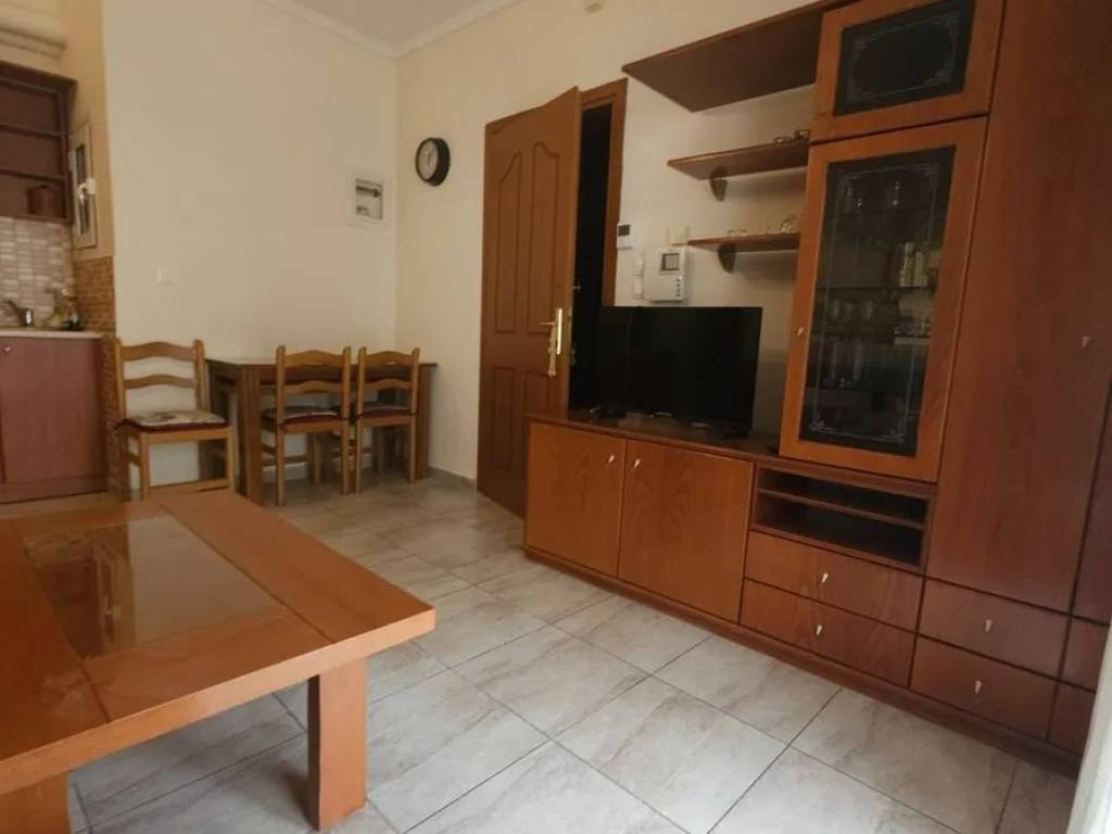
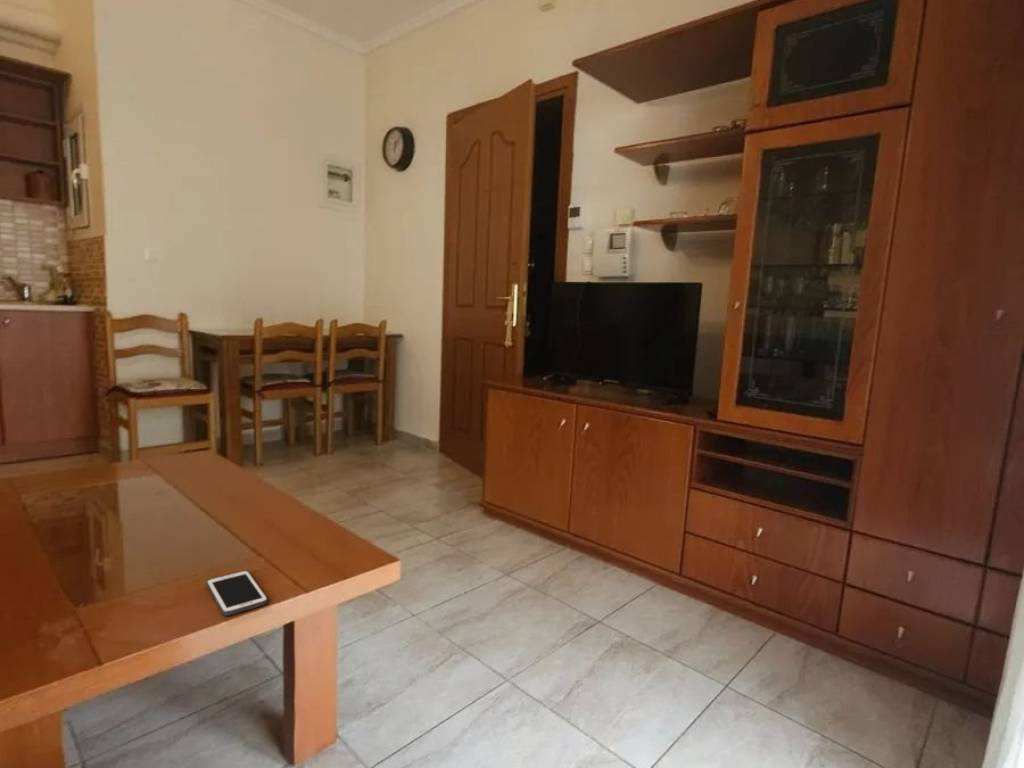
+ cell phone (236, 591)
